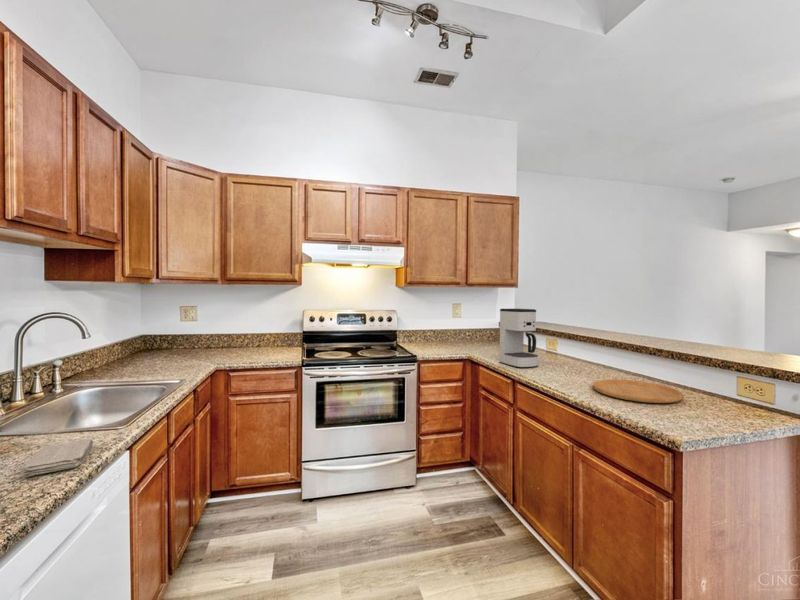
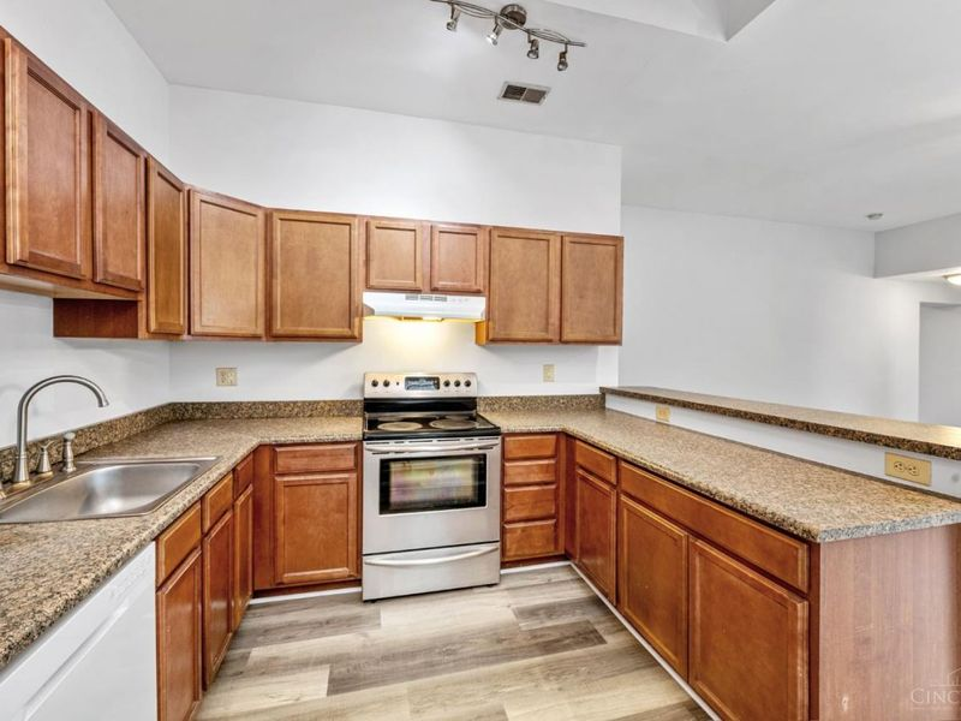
- cutting board (635, 390)
- washcloth (60, 455)
- coffee maker (521, 336)
